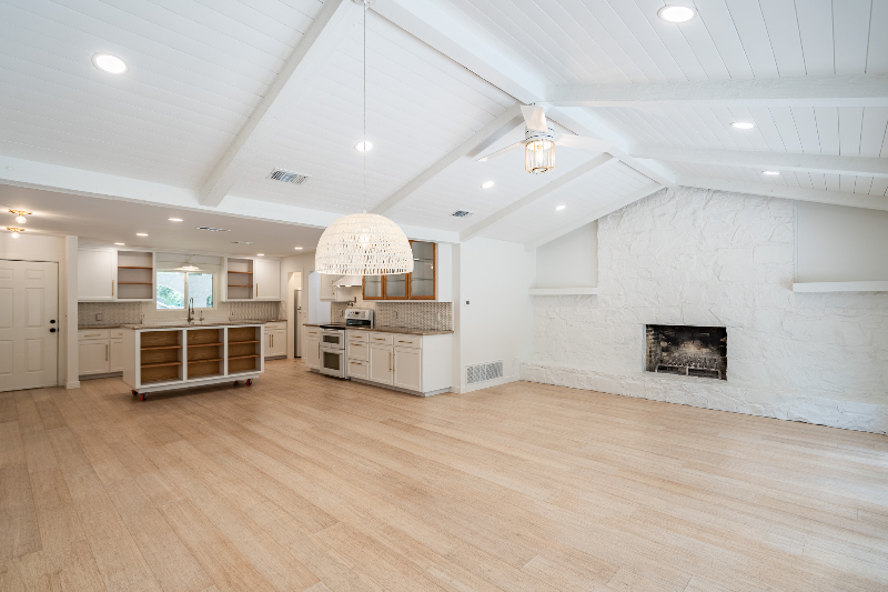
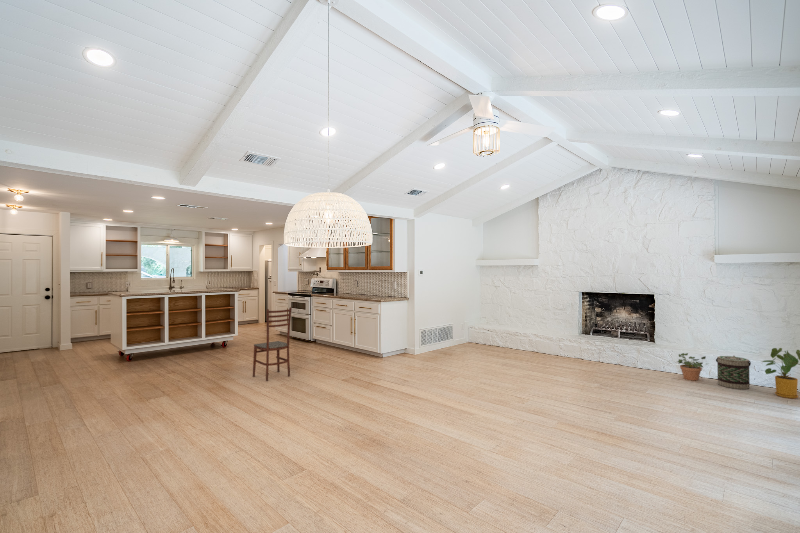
+ potted plant (693, 367)
+ house plant (784, 372)
+ dining chair (272, 342)
+ basket (733, 371)
